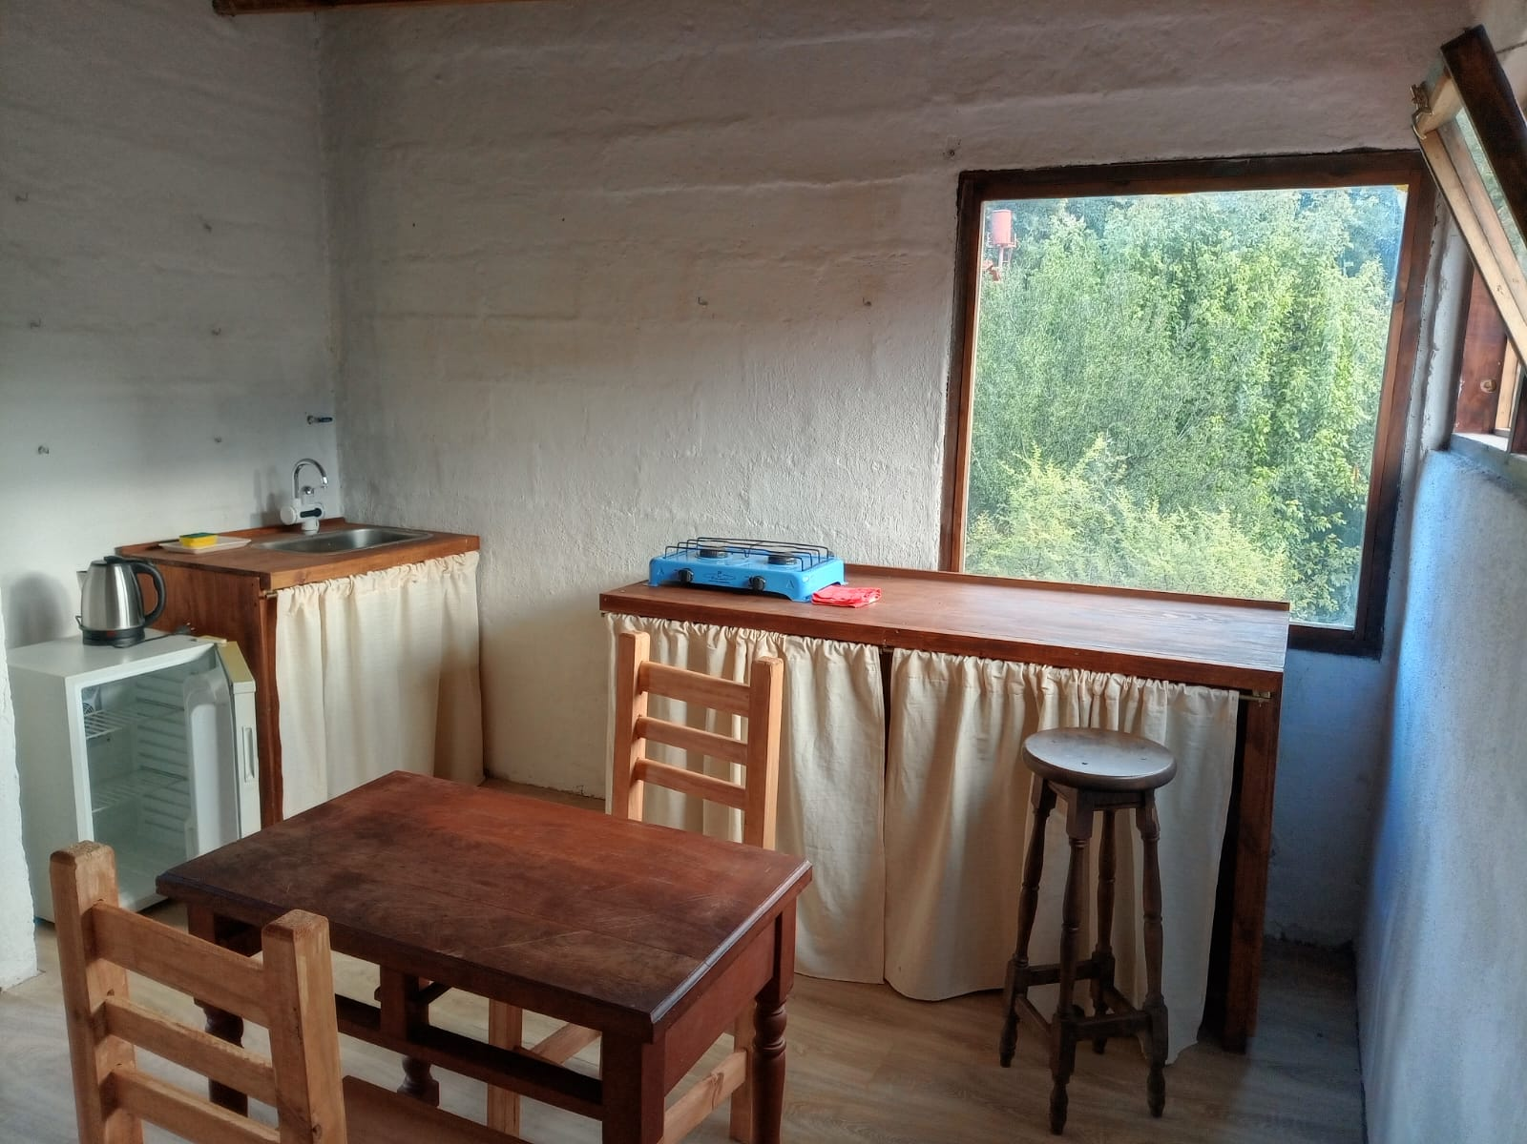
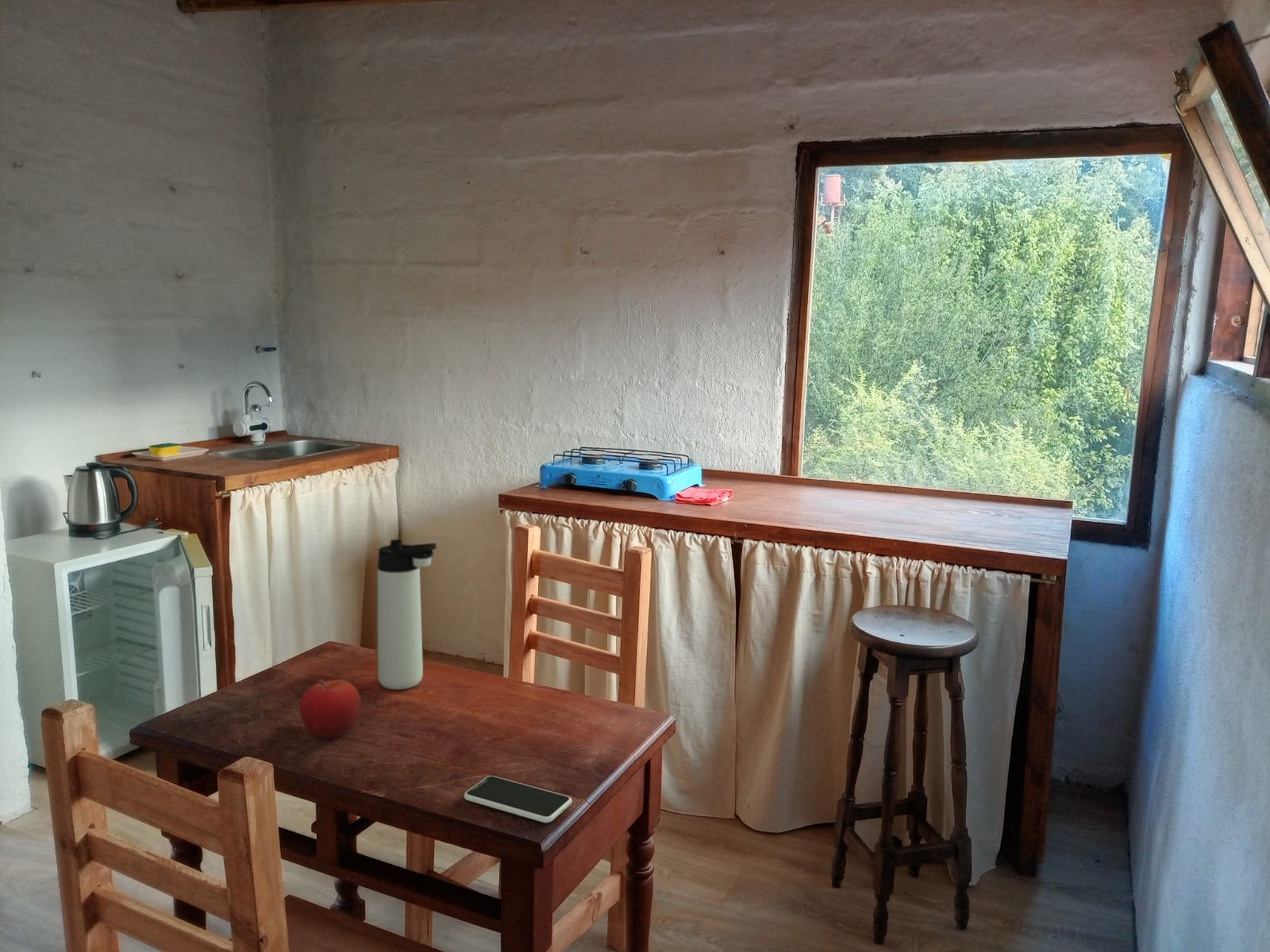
+ thermos bottle (408, 613)
+ fruit (330, 707)
+ smartphone (518, 798)
